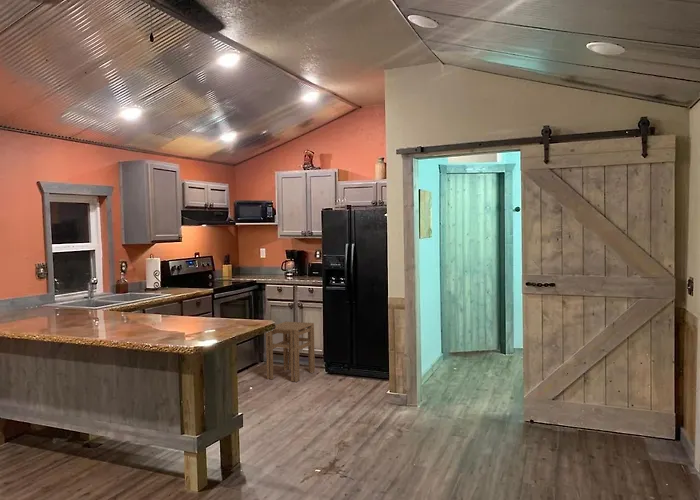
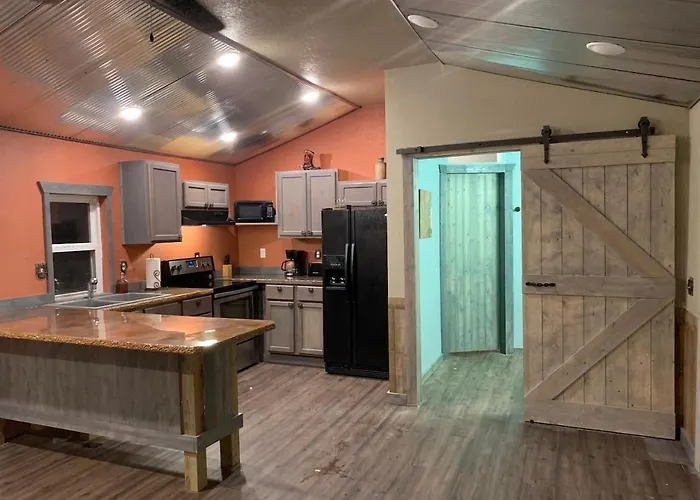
- stool (290, 350)
